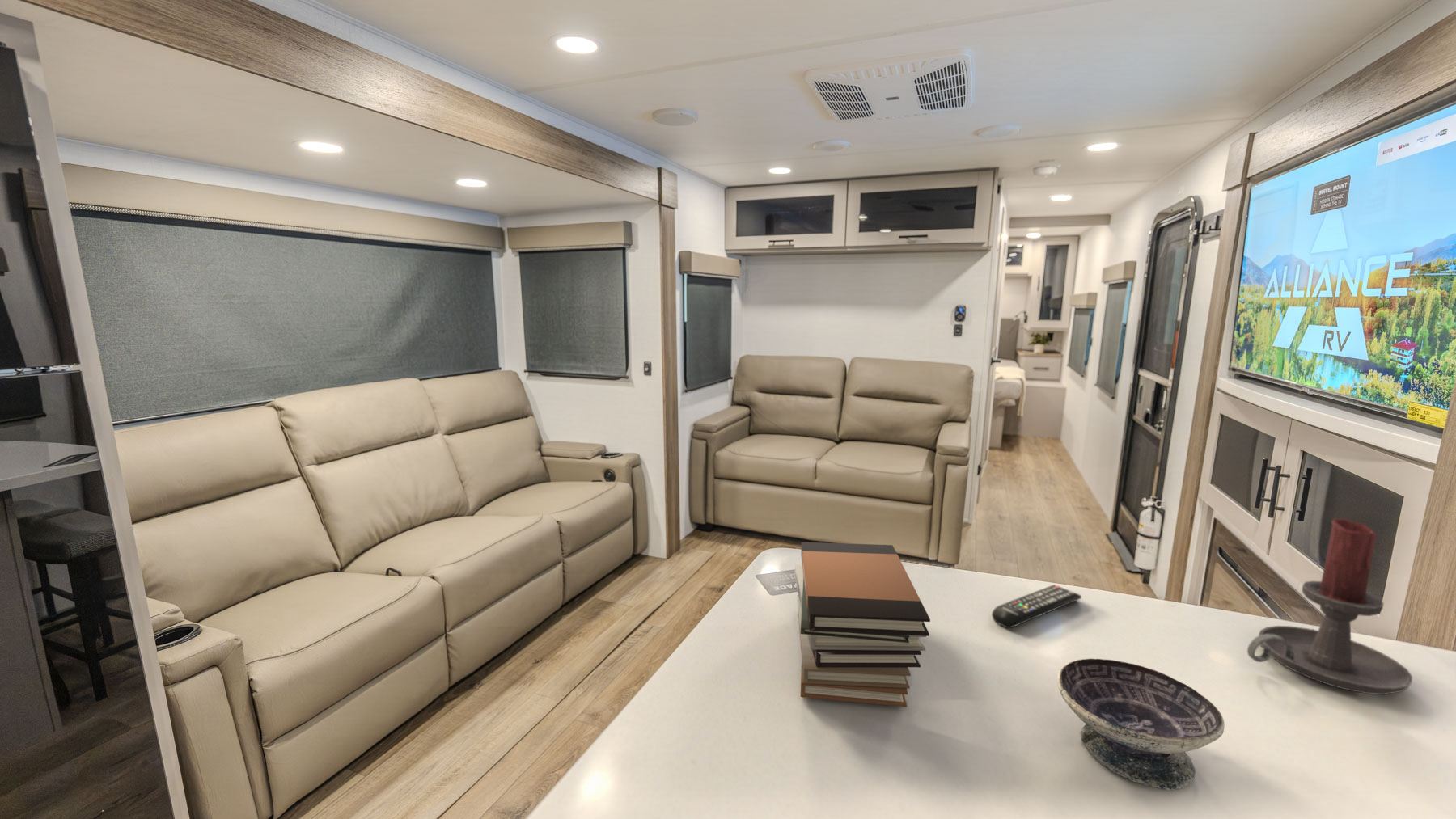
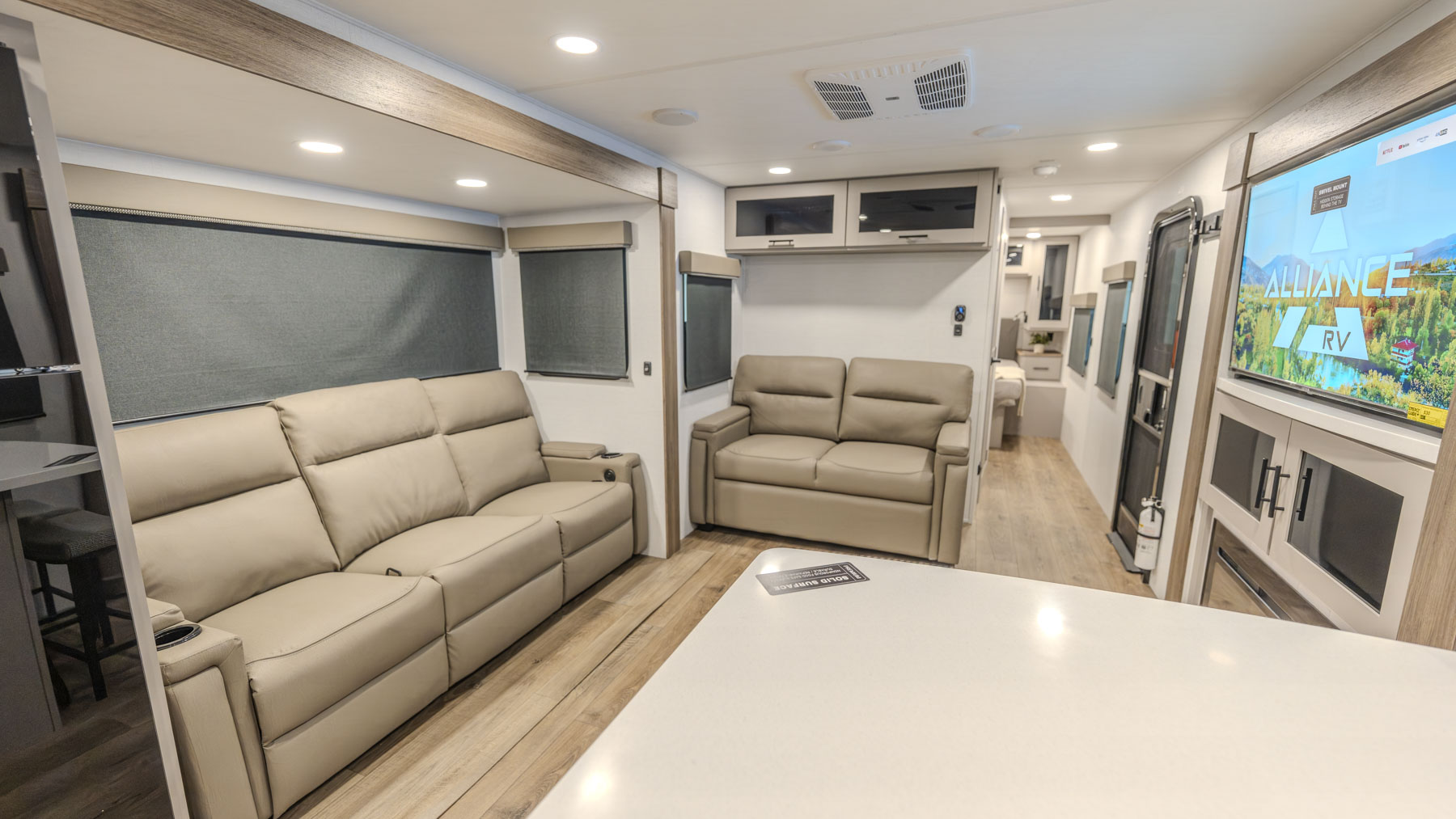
- candle holder (1326, 596)
- book stack (852, 613)
- bowl (1132, 721)
- remote control (1038, 605)
